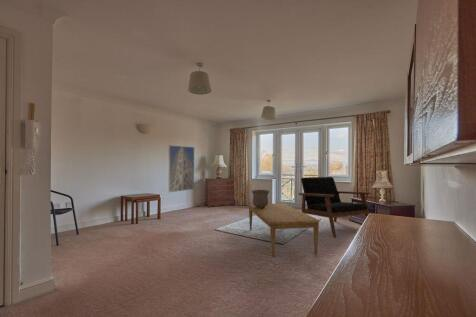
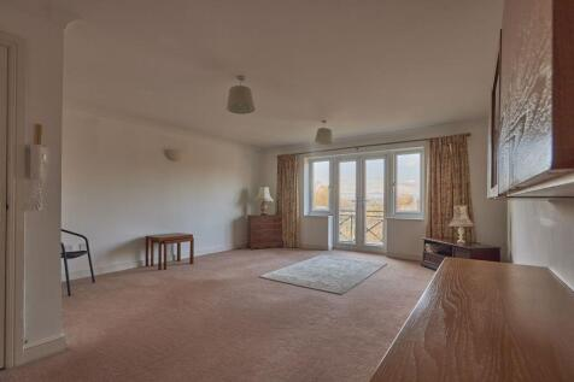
- coffee table (278, 225)
- ceramic pot (260, 199)
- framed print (182, 168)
- armchair (333, 203)
